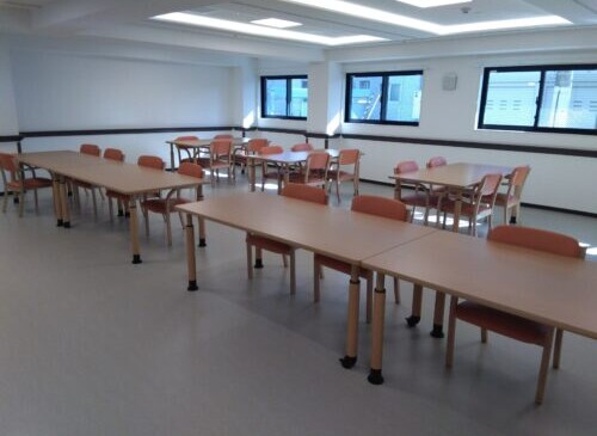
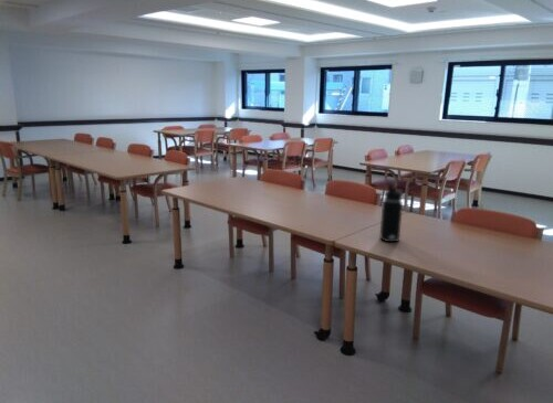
+ water bottle (393, 211)
